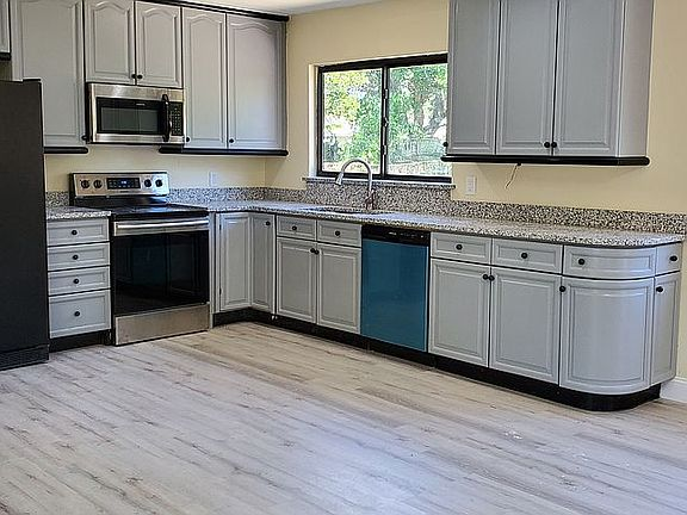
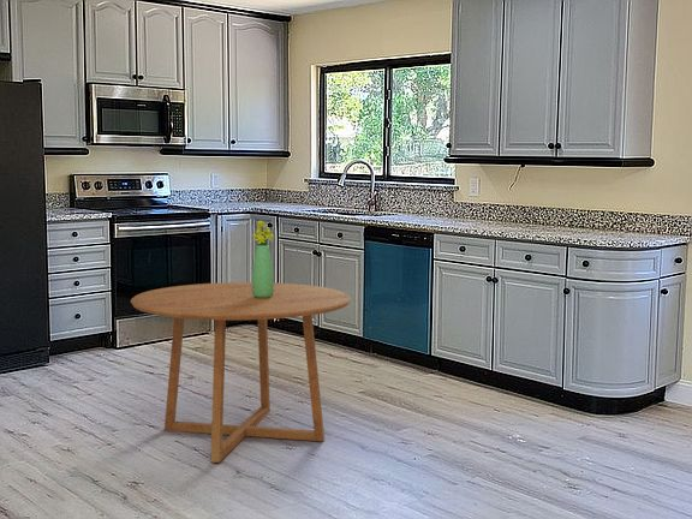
+ bouquet (262, 258)
+ dining table (260, 365)
